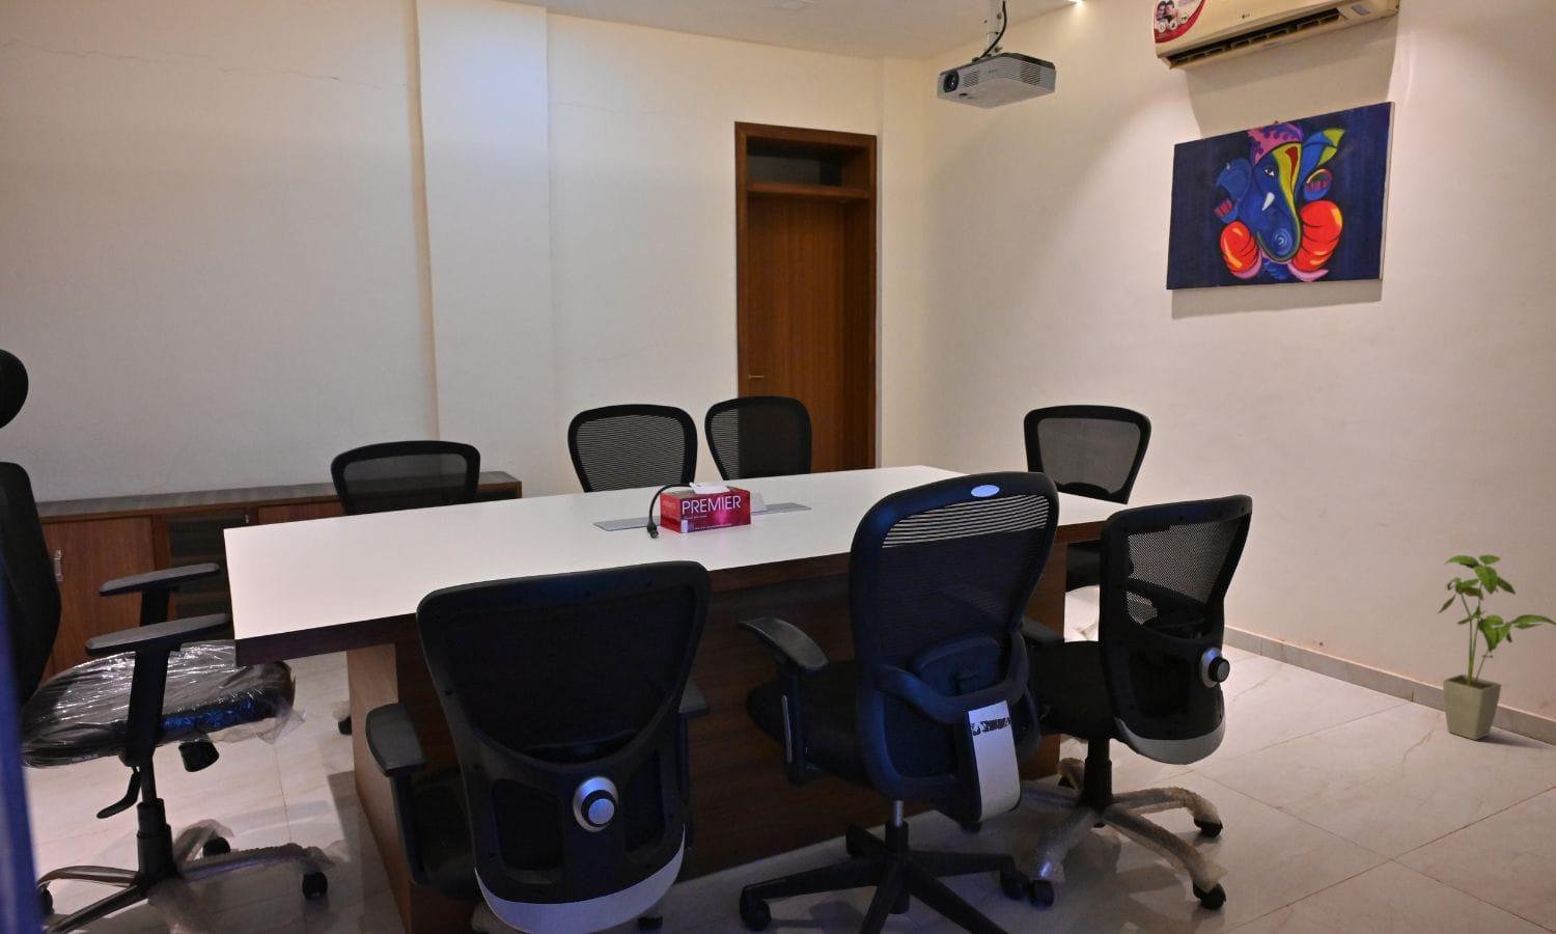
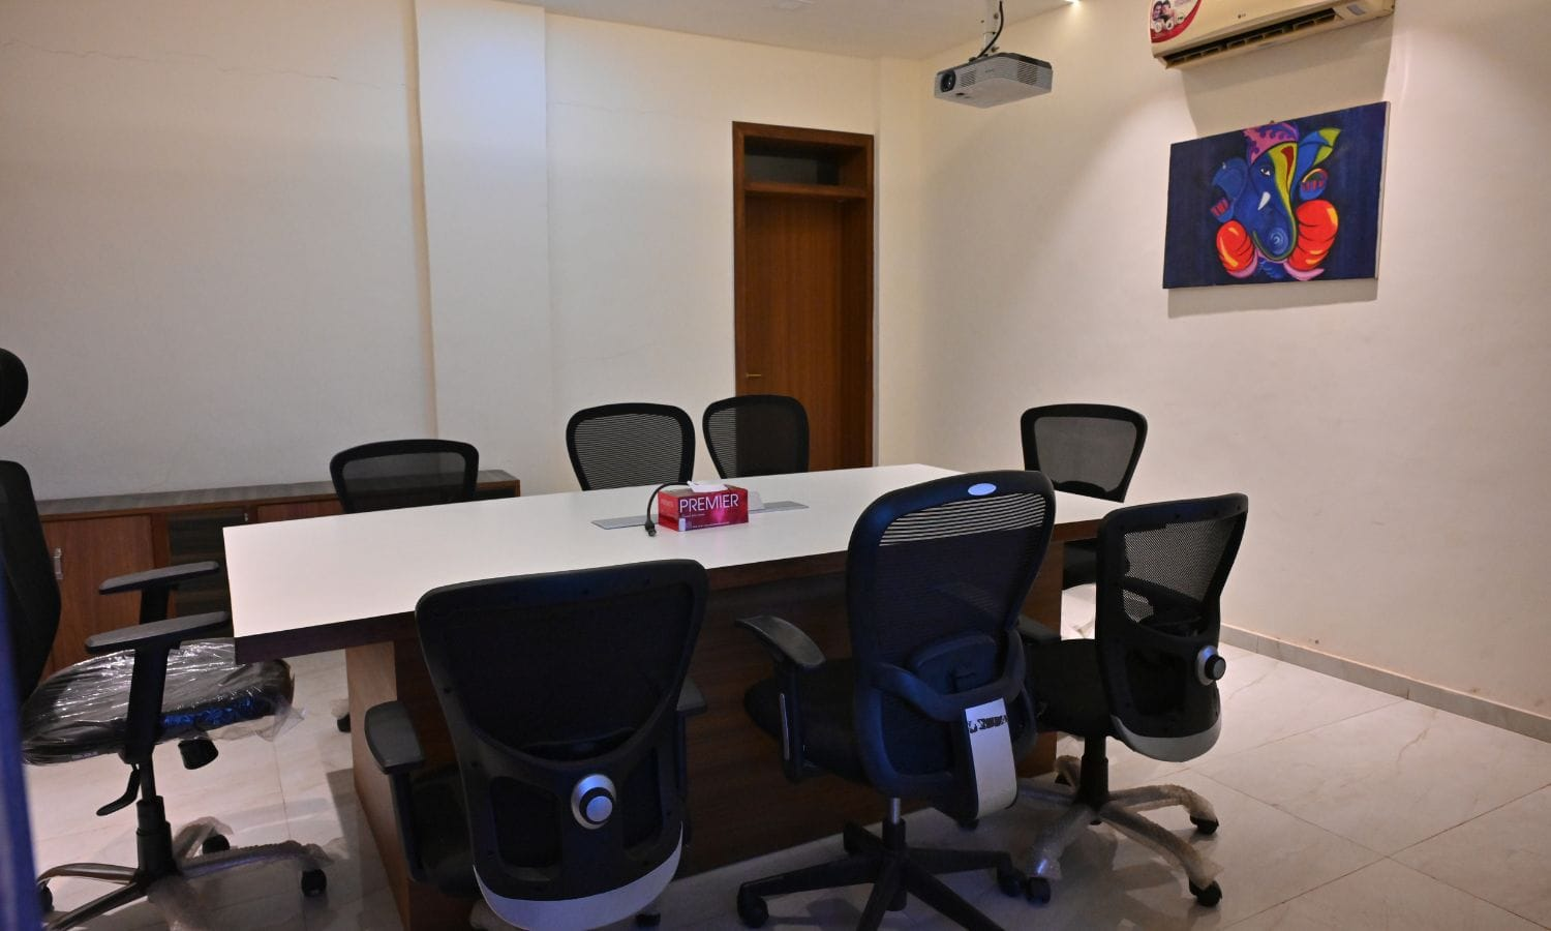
- house plant (1487, 648)
